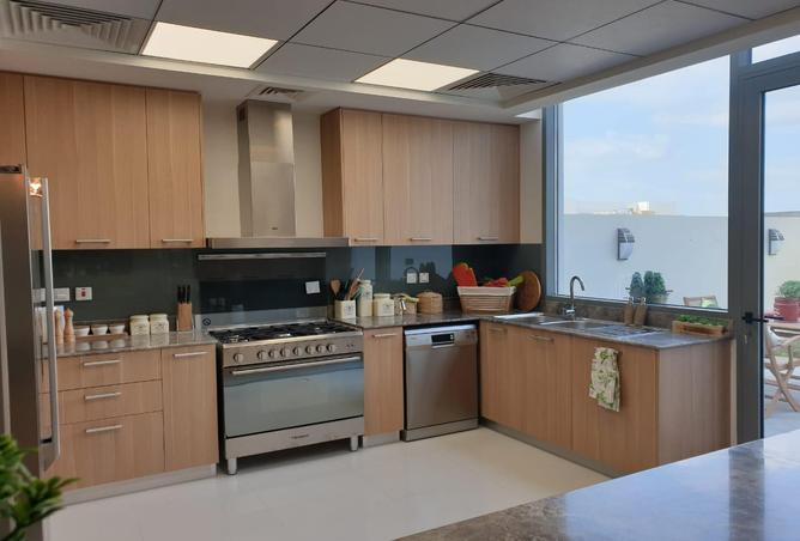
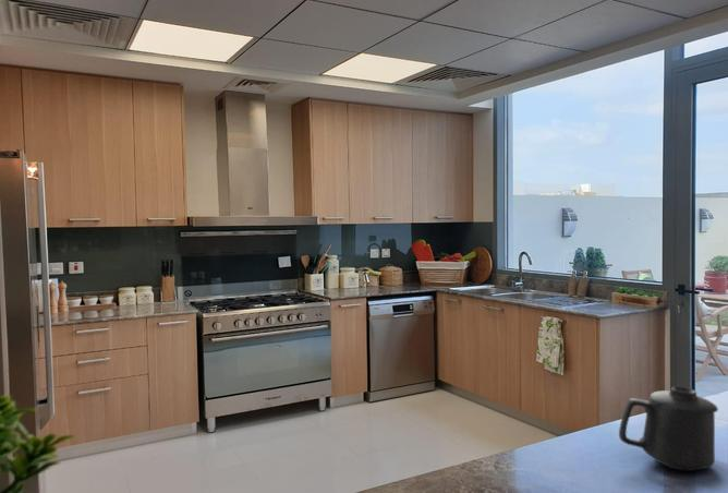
+ mug (670, 425)
